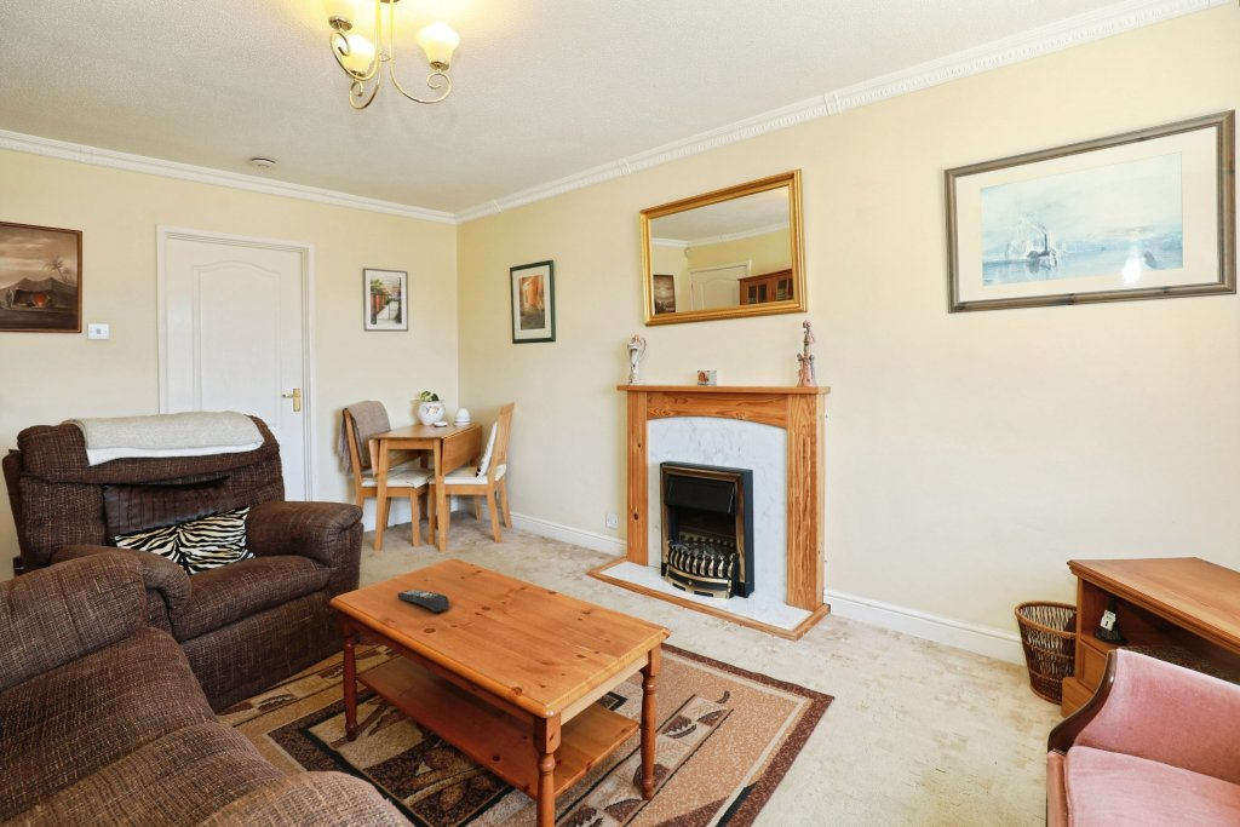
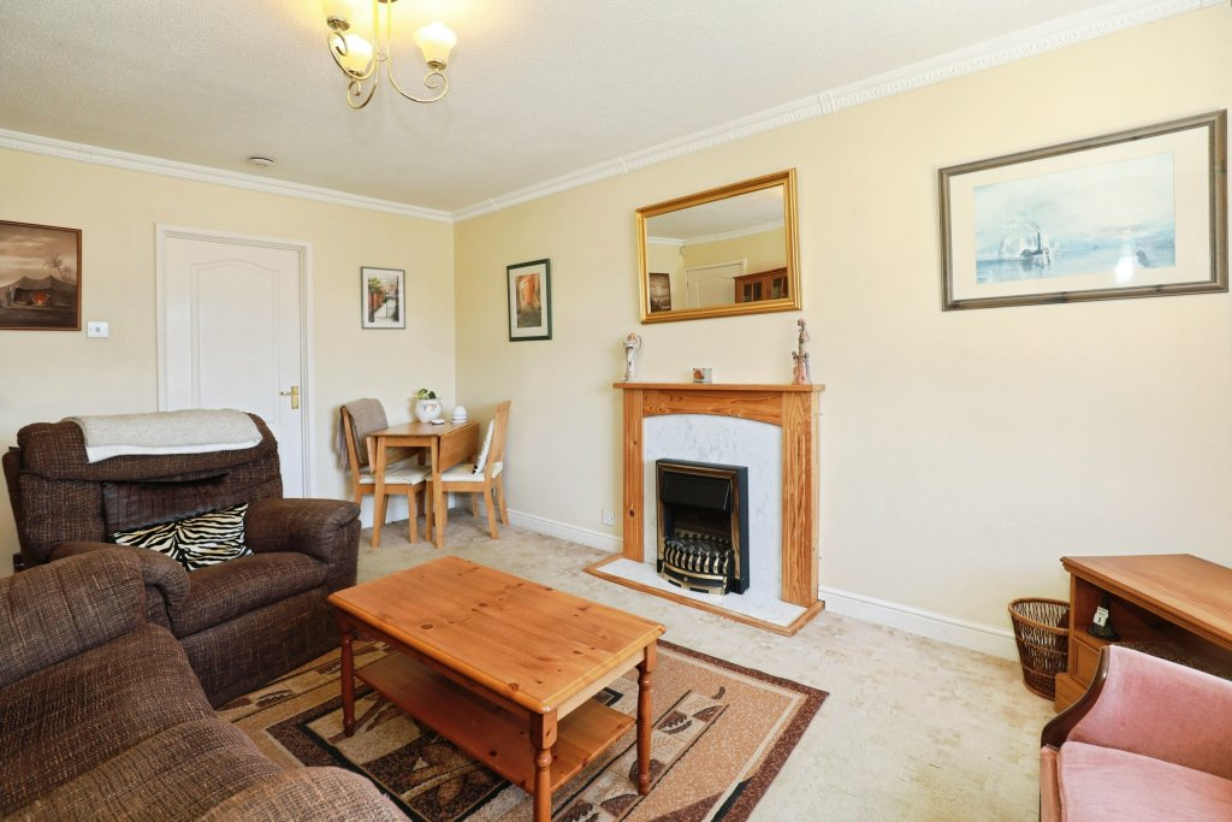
- remote control (423, 598)
